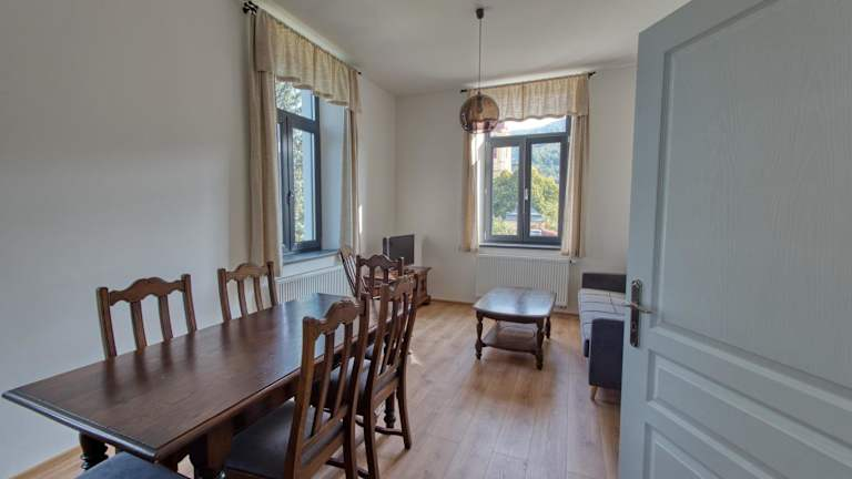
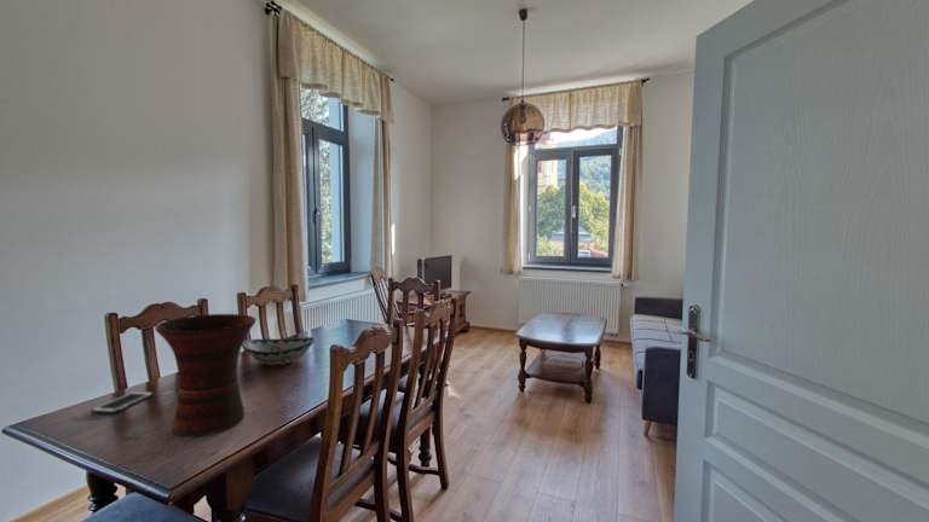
+ decorative bowl (279, 350)
+ vase (210, 371)
+ cell phone (123, 401)
